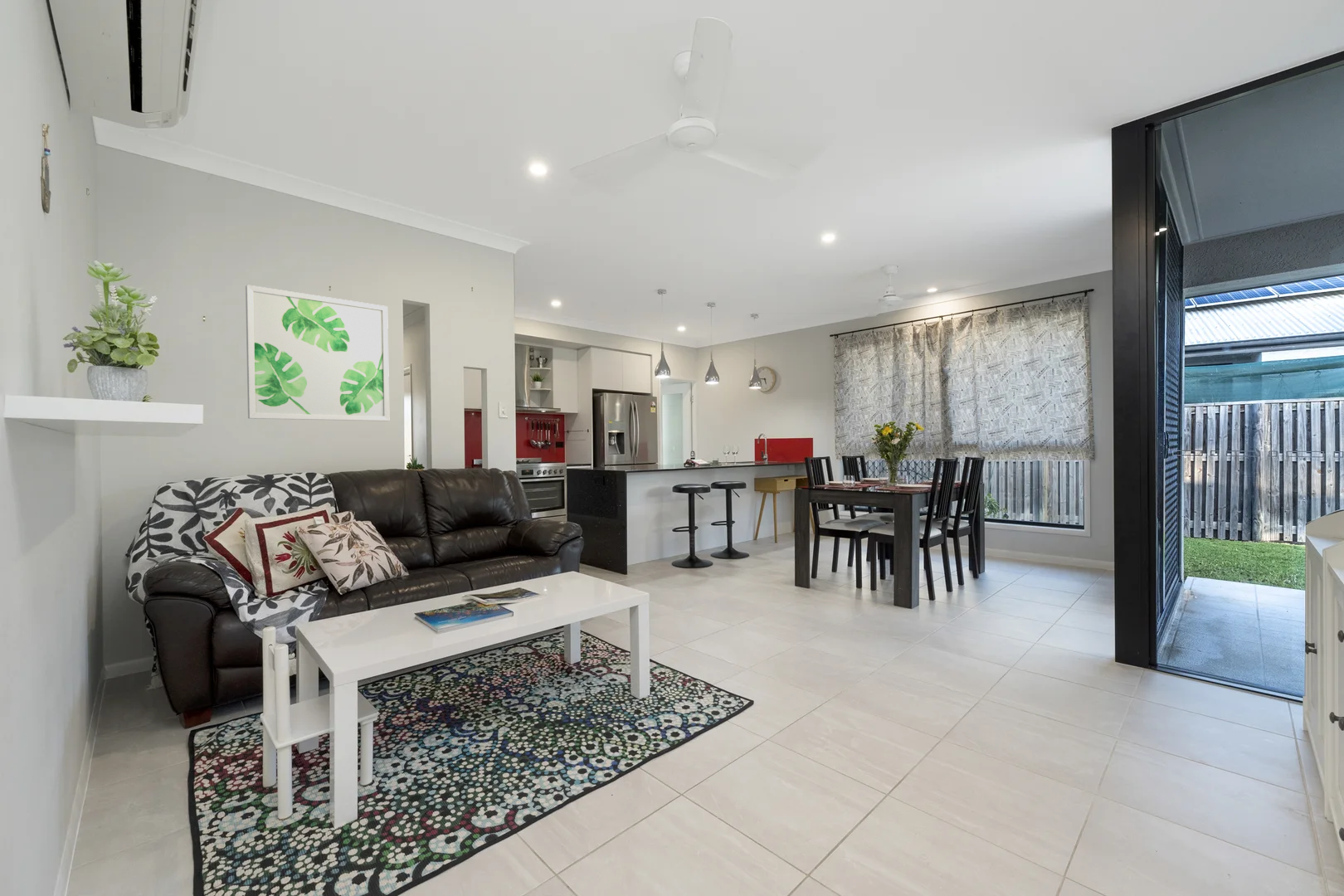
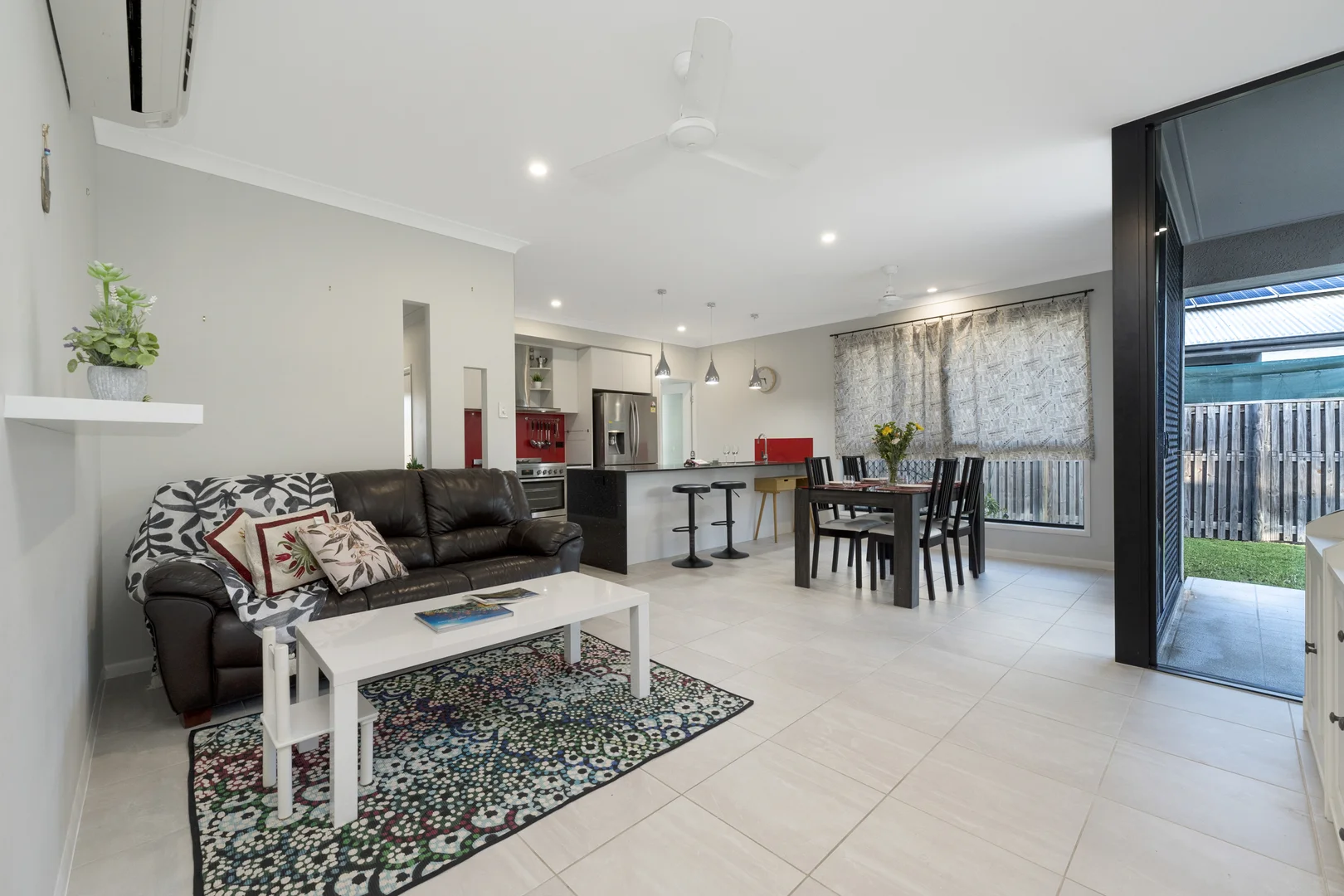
- wall art (323, 358)
